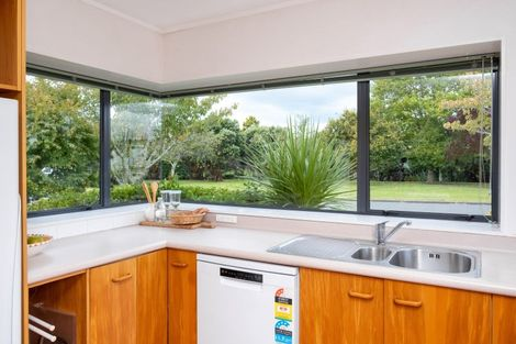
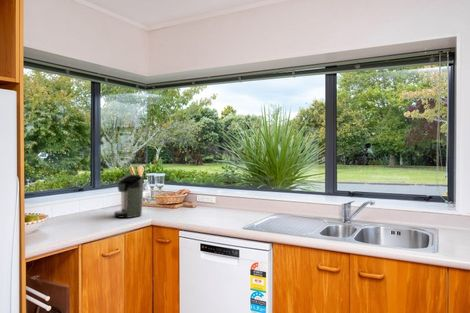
+ coffee maker (128, 194)
